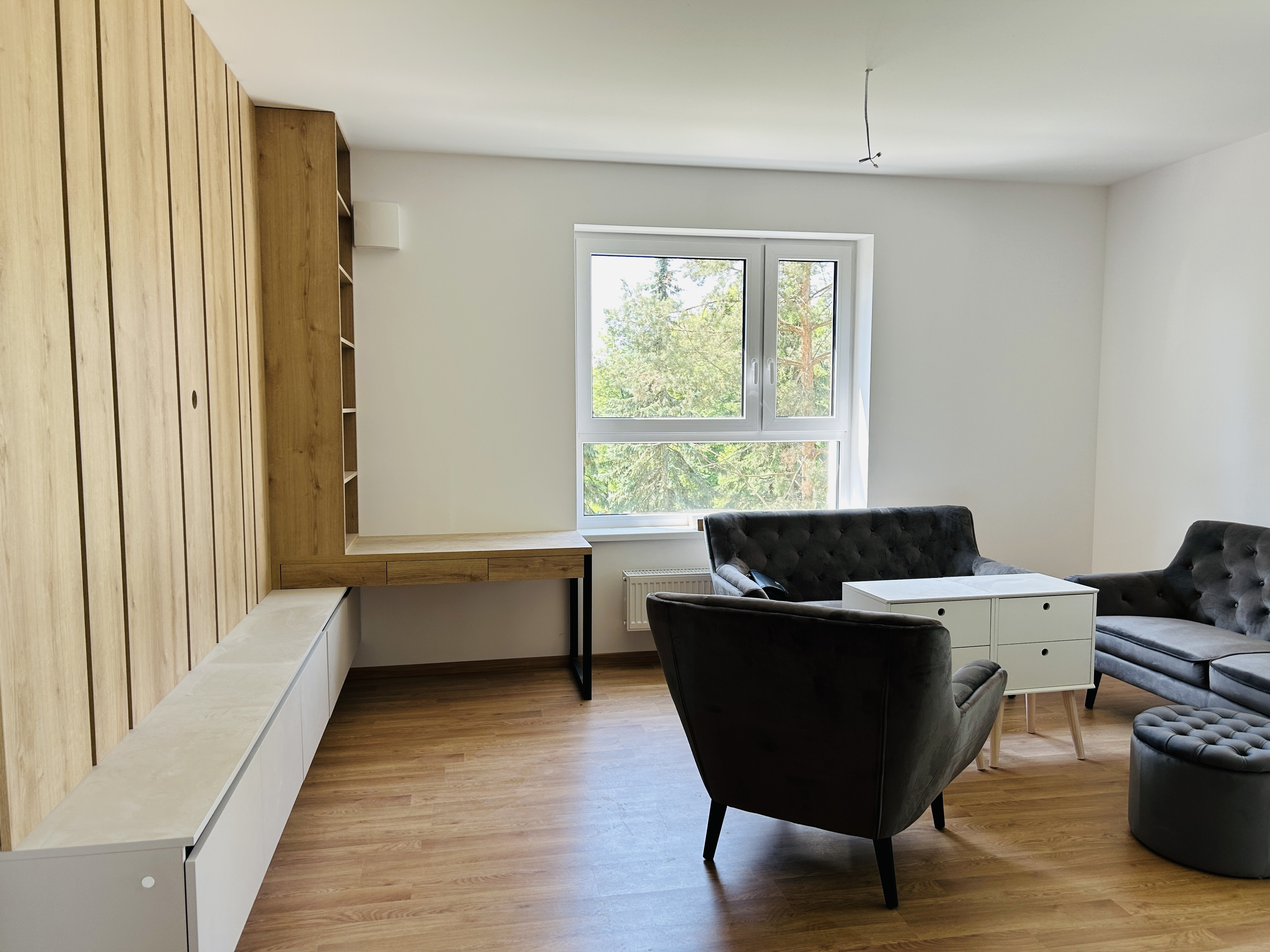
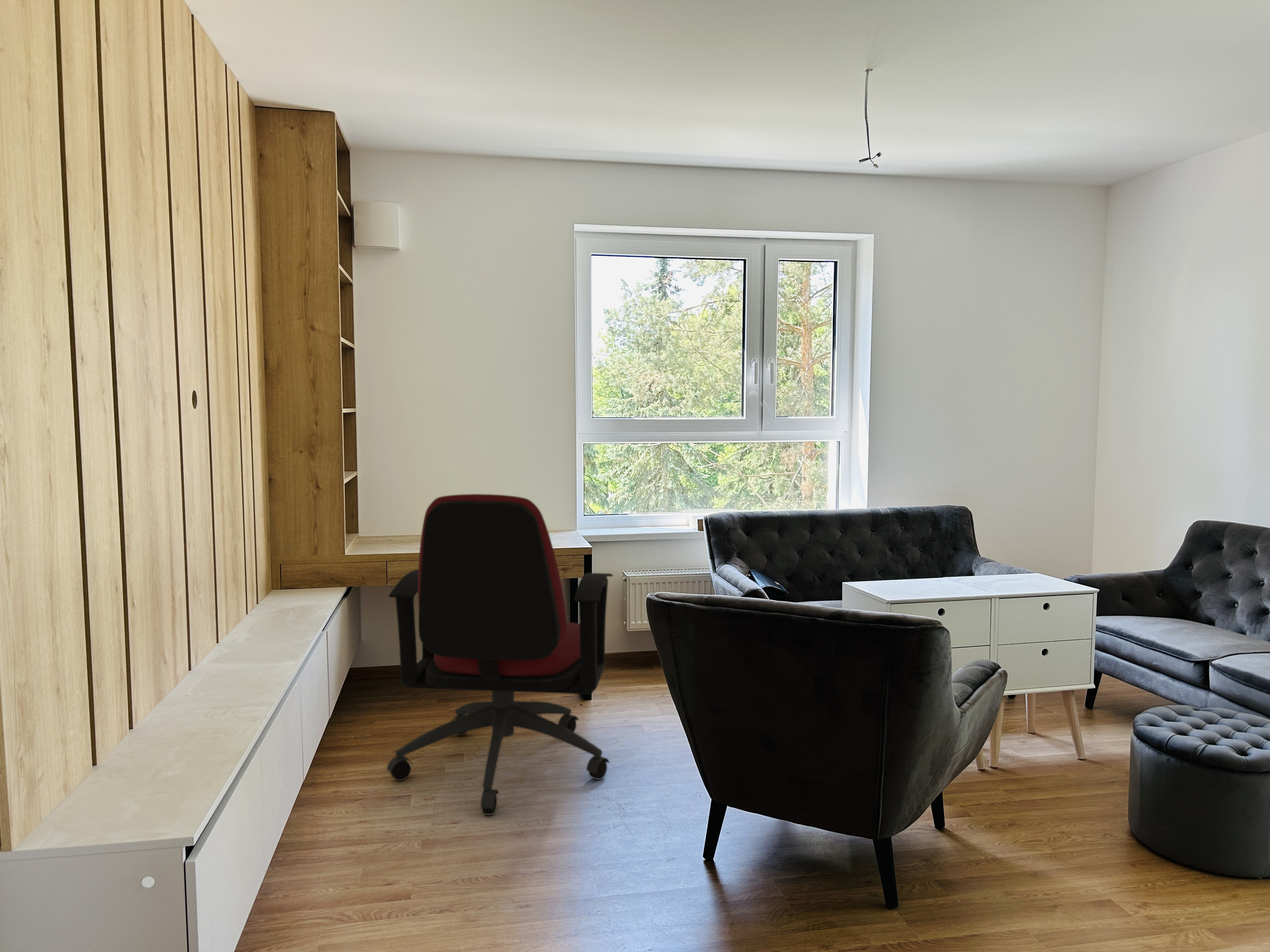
+ office chair (503, 628)
